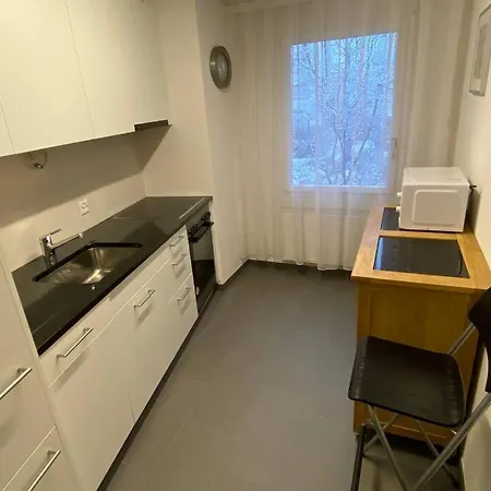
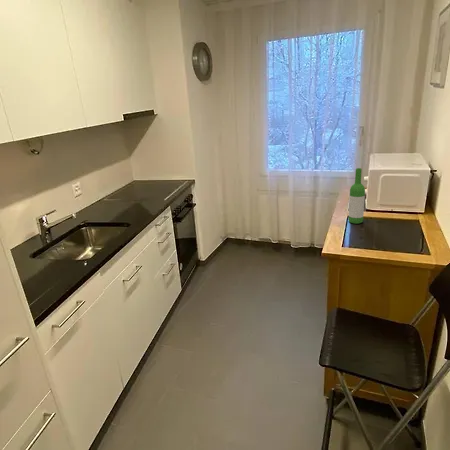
+ wine bottle (357, 195)
